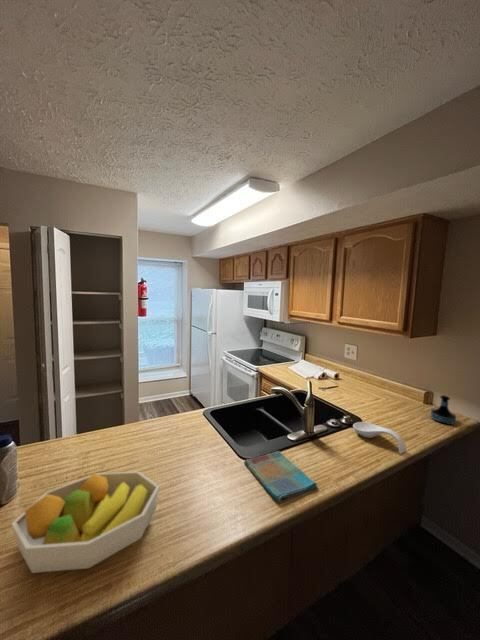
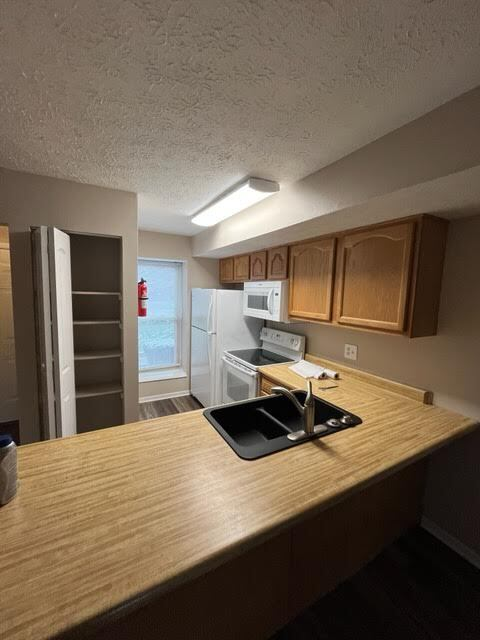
- fruit bowl (92, 511)
- spoon rest (378, 433)
- dish towel (278, 472)
- tequila bottle (443, 408)
